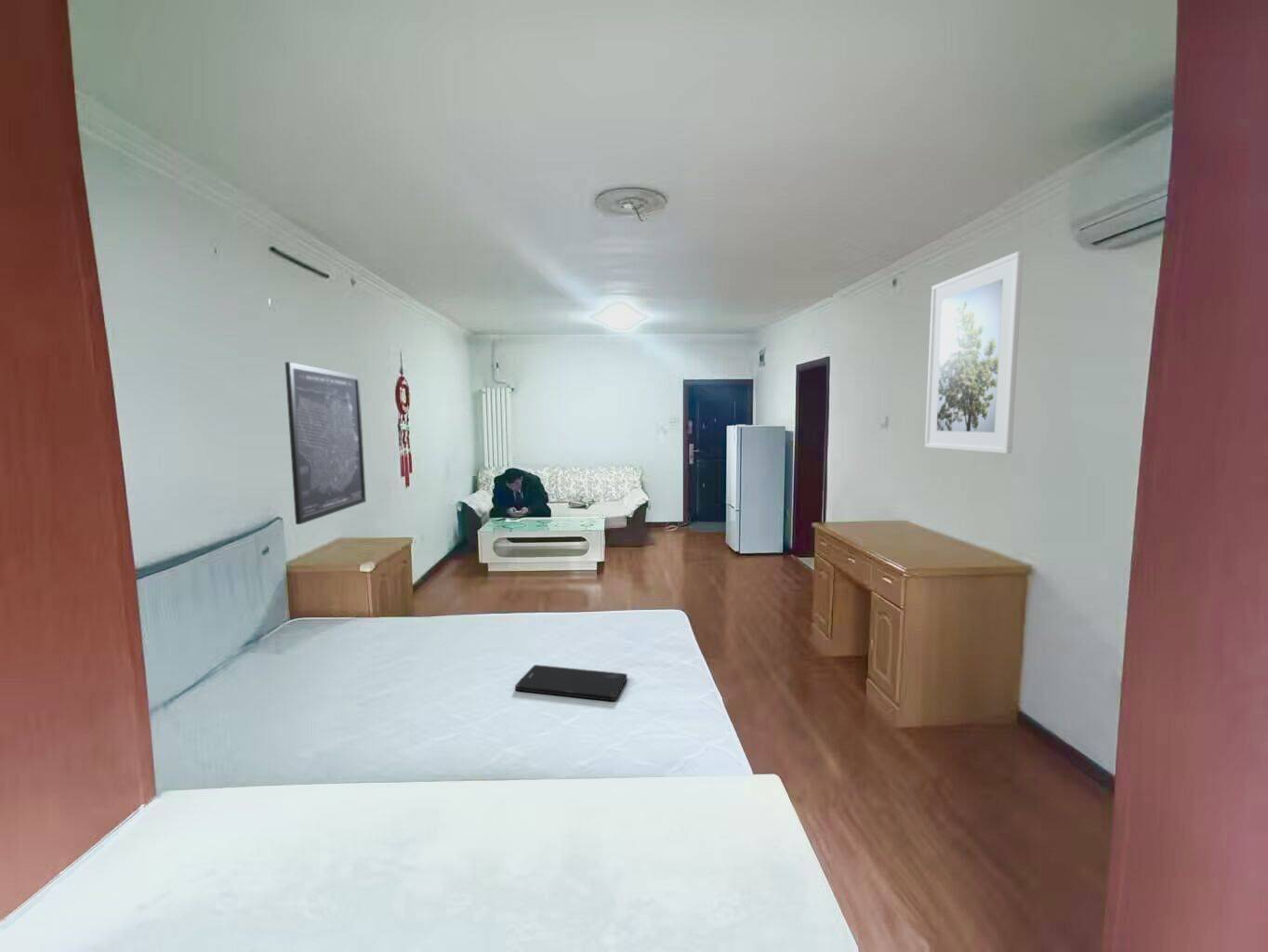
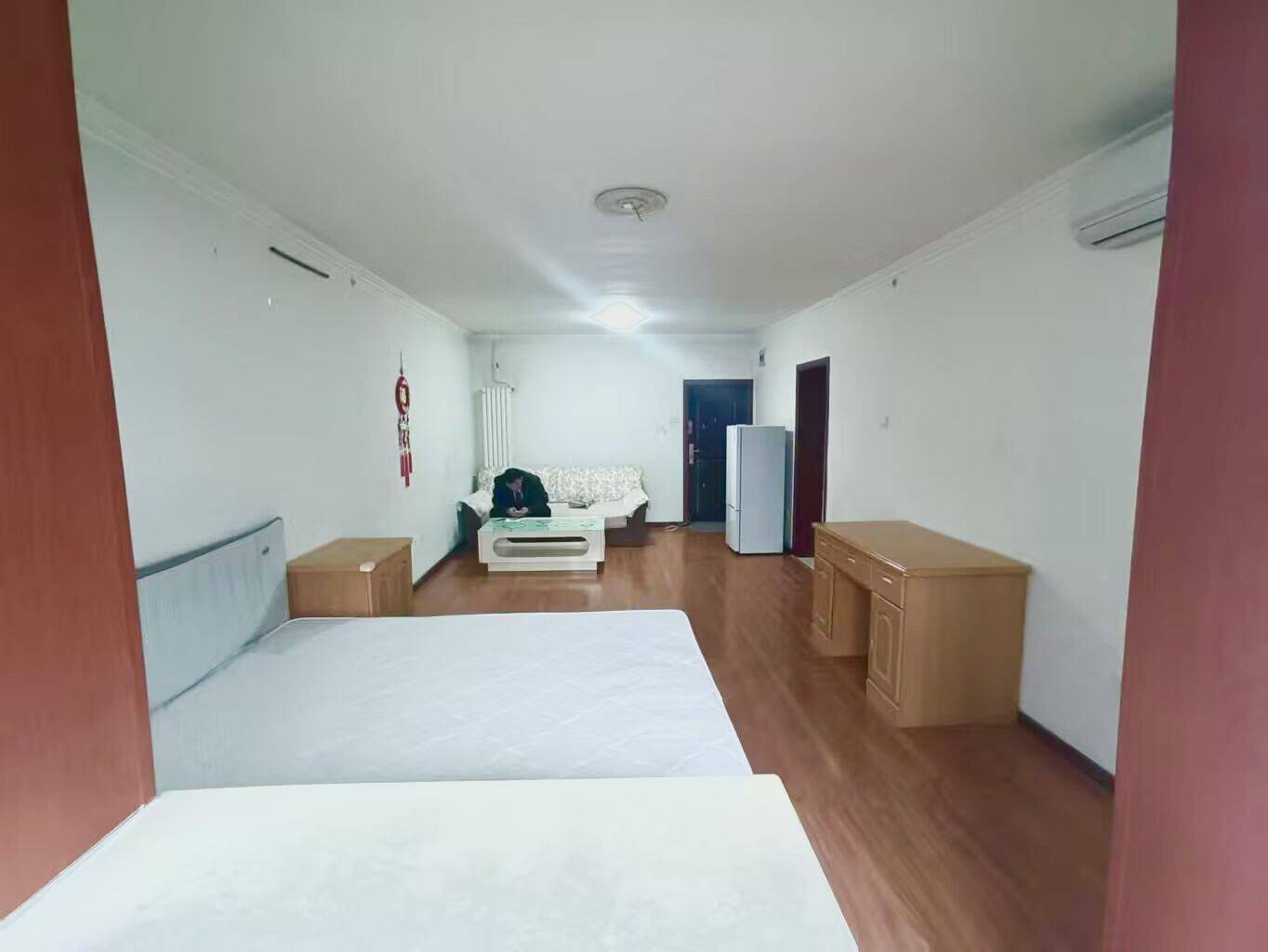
- smartphone (572, 681)
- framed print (968, 362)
- wall art (331, 442)
